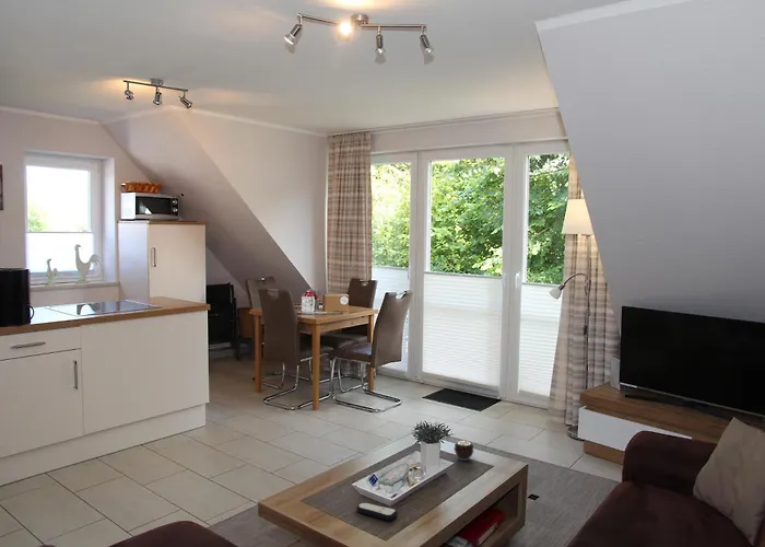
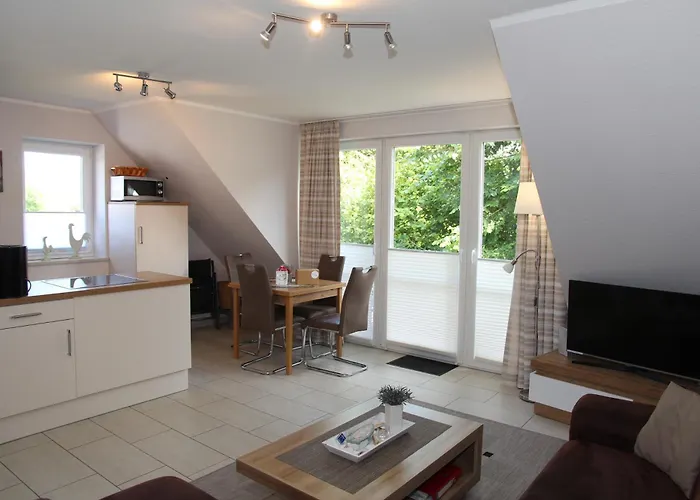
- remote control (376, 510)
- candle (463, 449)
